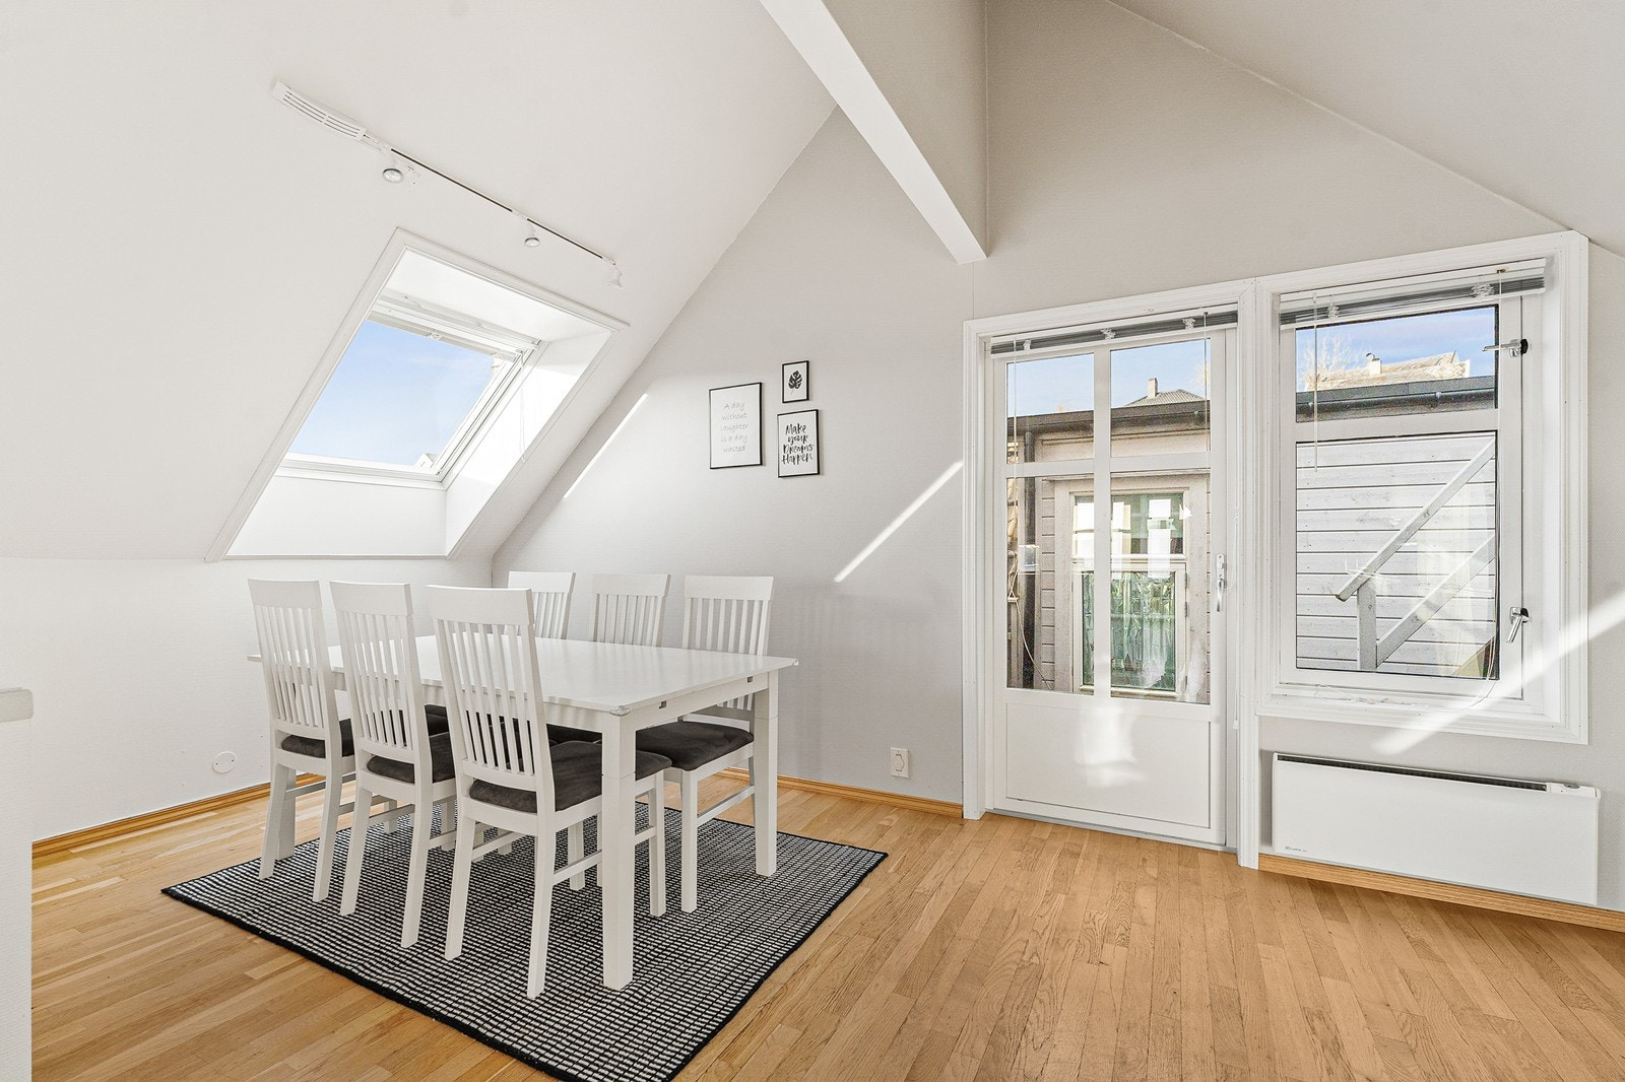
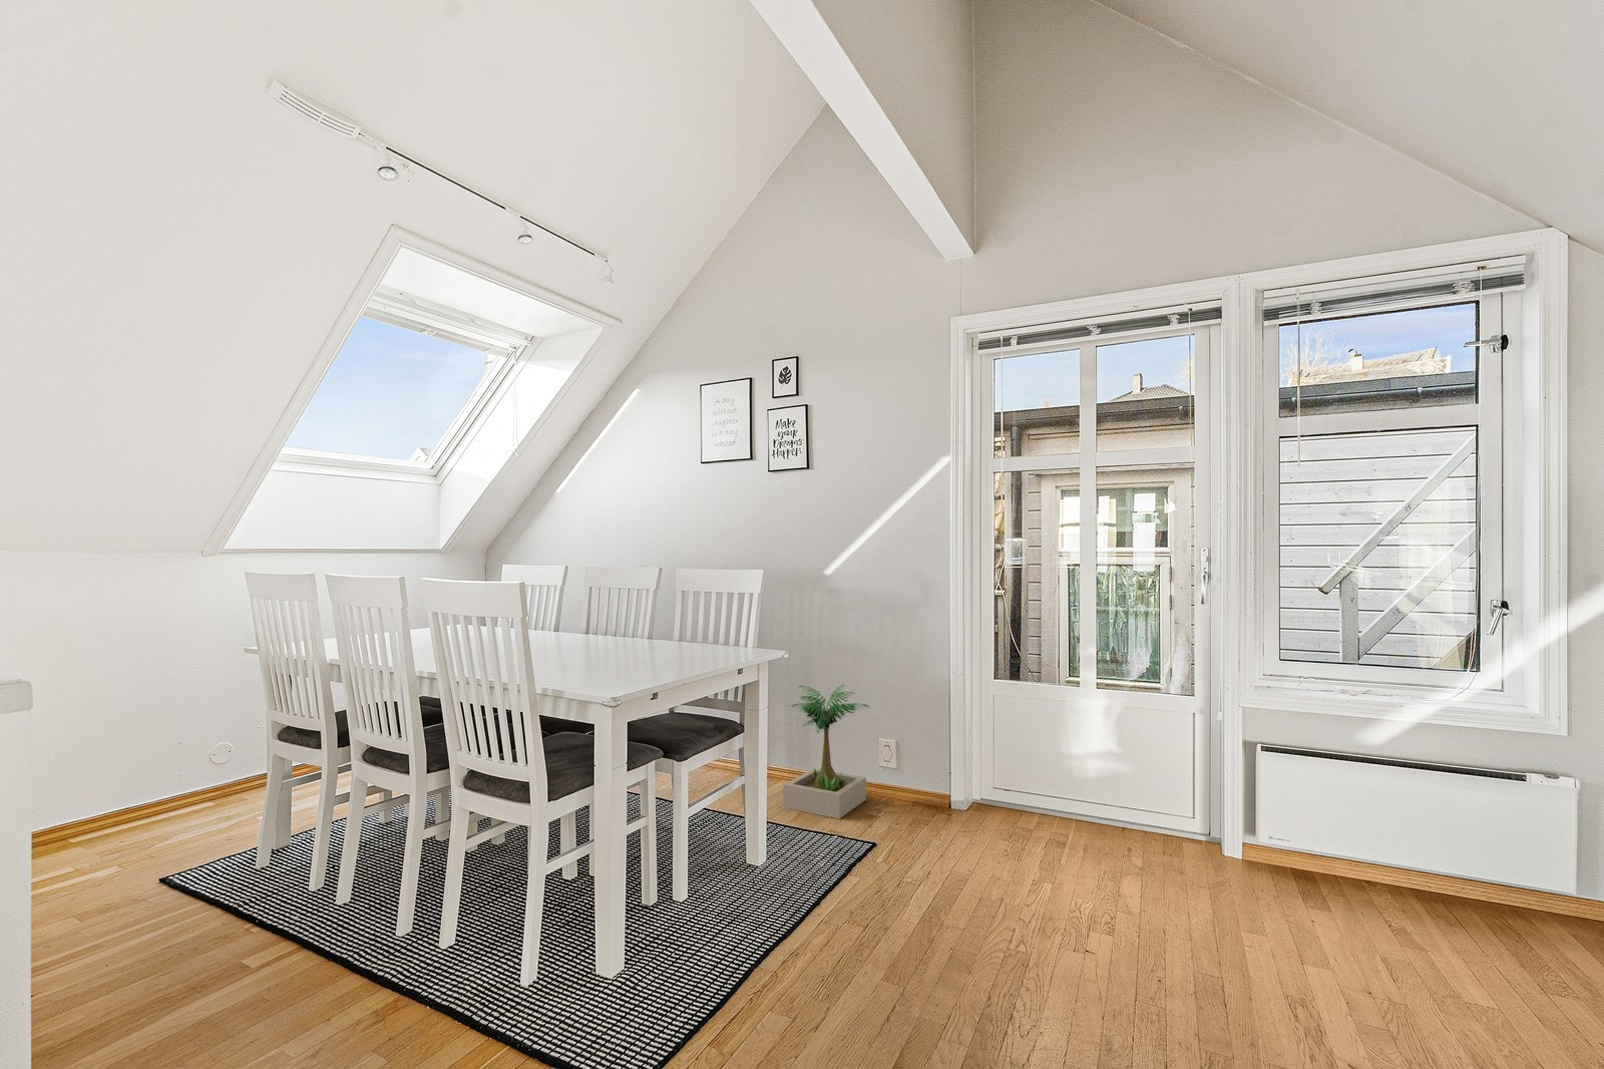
+ potted plant (828, 746)
